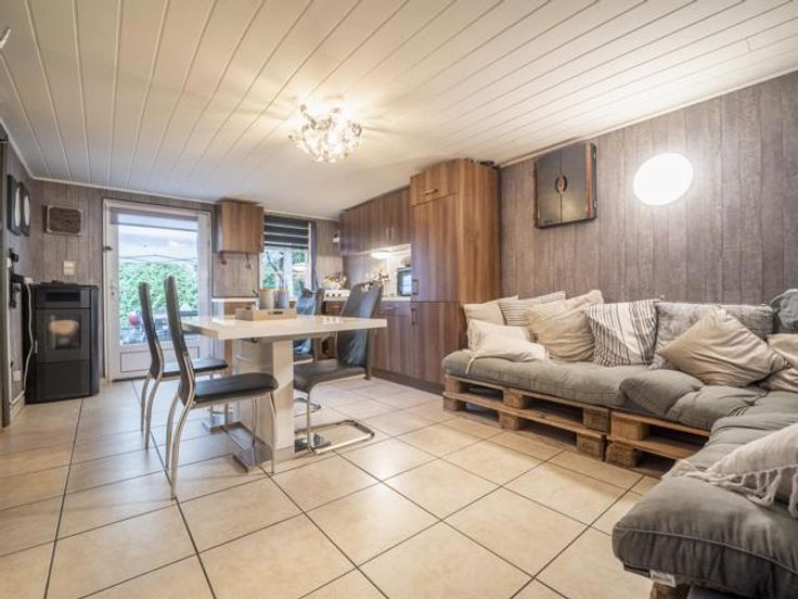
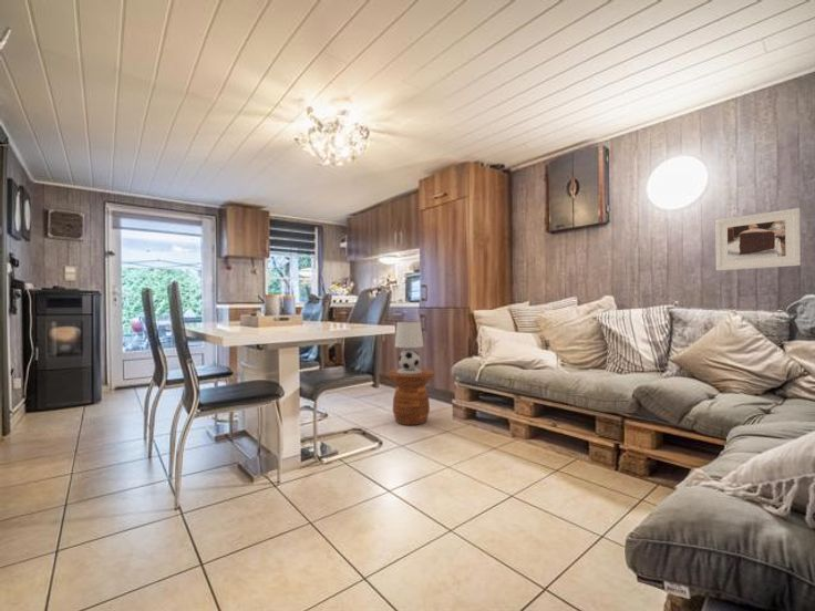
+ side table (411, 396)
+ table lamp (409, 346)
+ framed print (755, 241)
